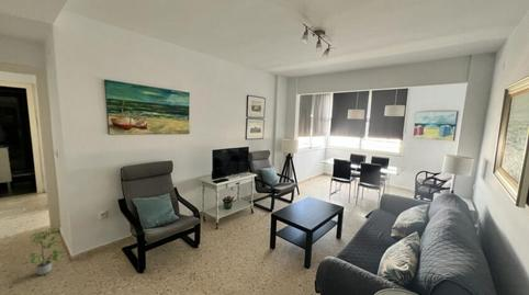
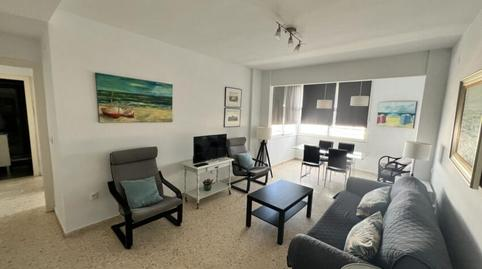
- potted plant (48, 247)
